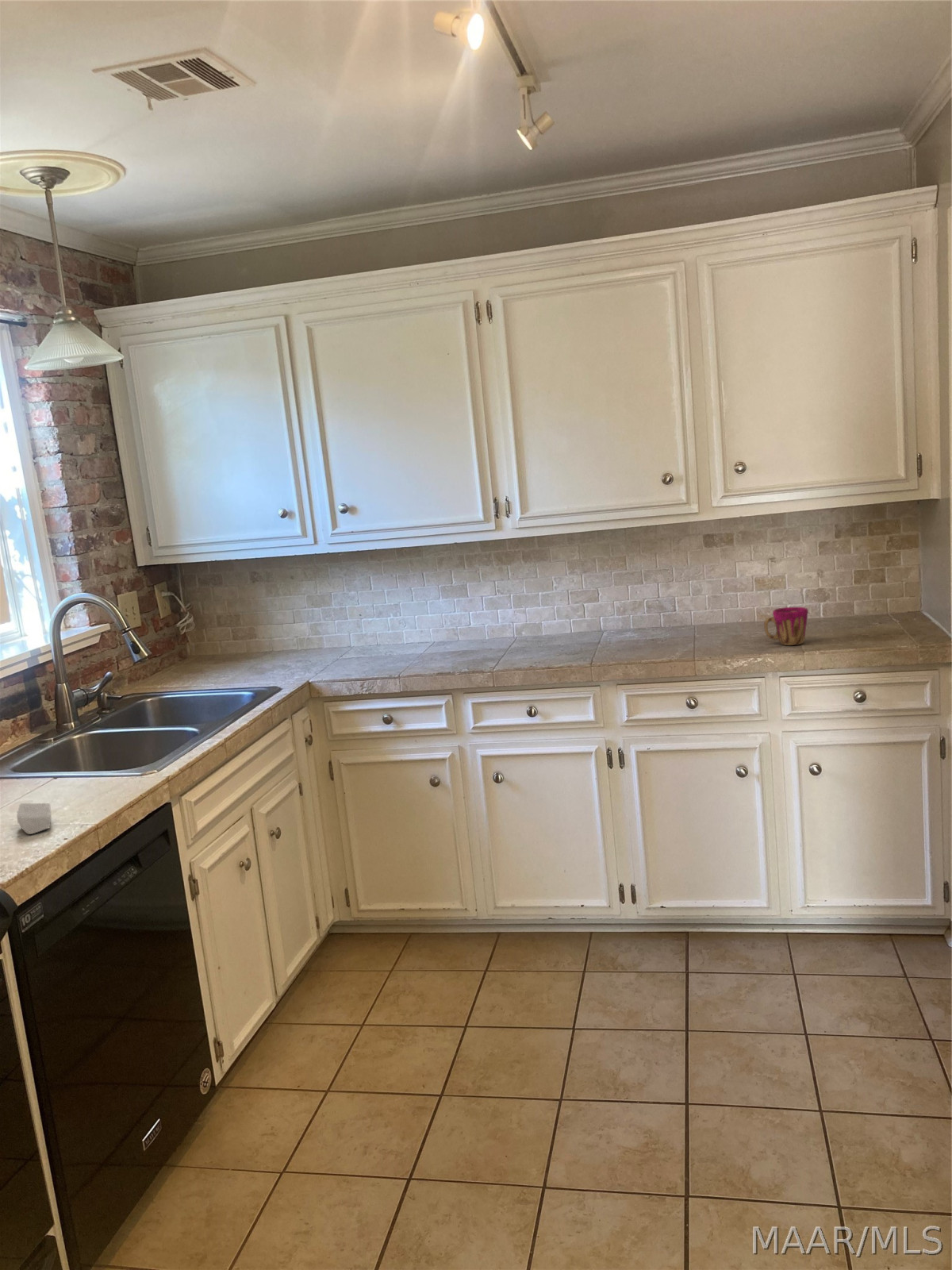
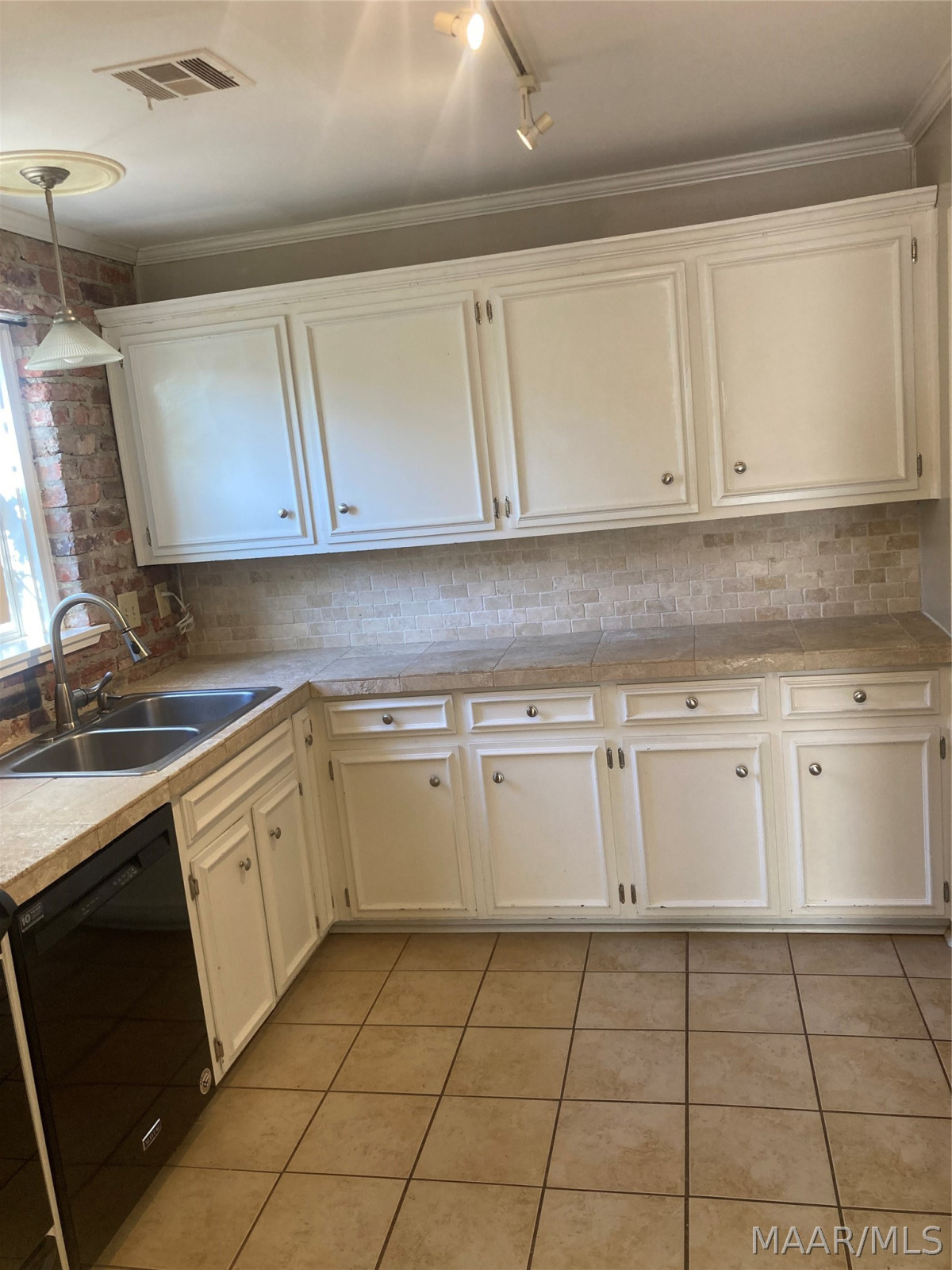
- soap bar (33, 816)
- cup (786, 626)
